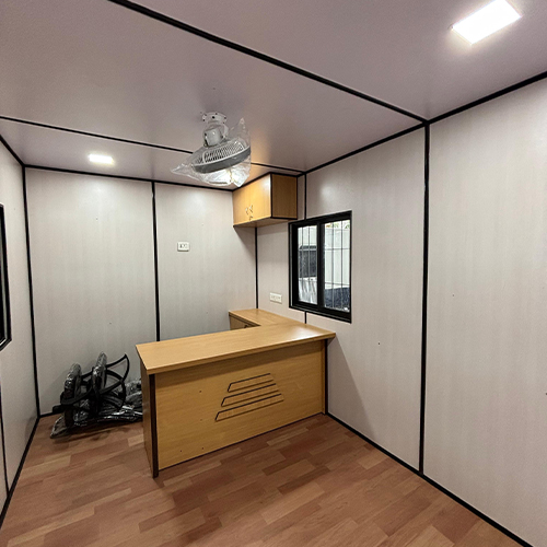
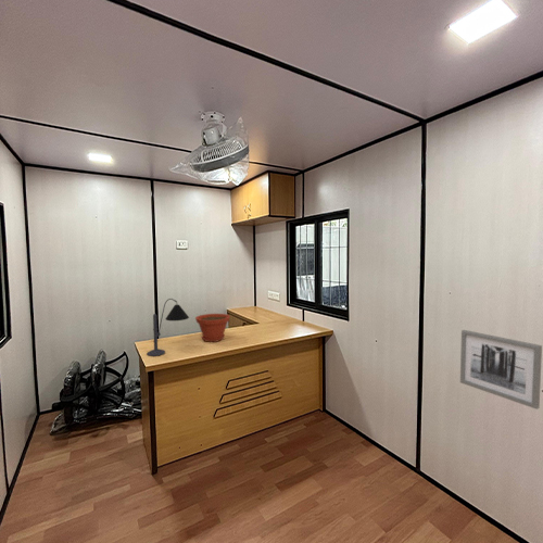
+ desk lamp (167, 319)
+ plant pot (213, 328)
+ wall art (496, 365)
